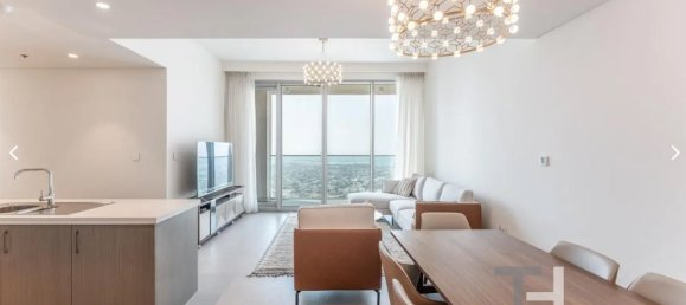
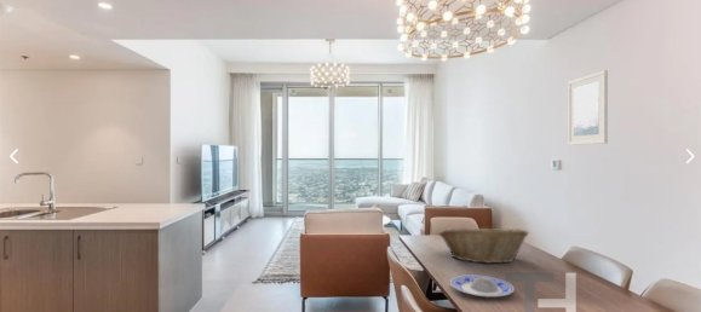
+ plate (481, 284)
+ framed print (586, 110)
+ fruit basket (482, 239)
